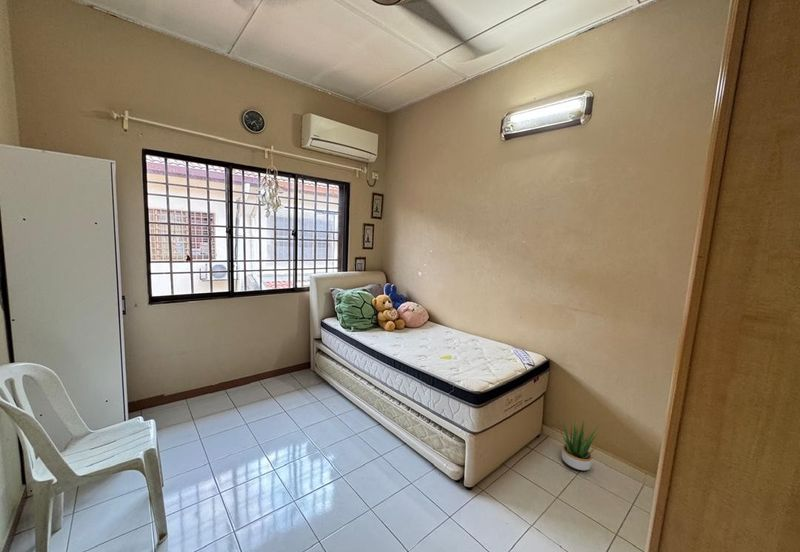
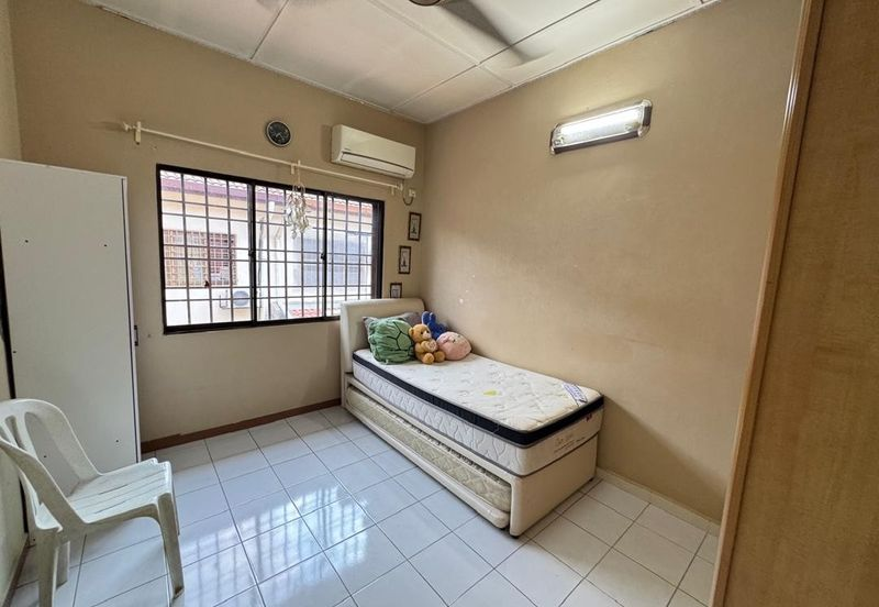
- potted plant (578, 443)
